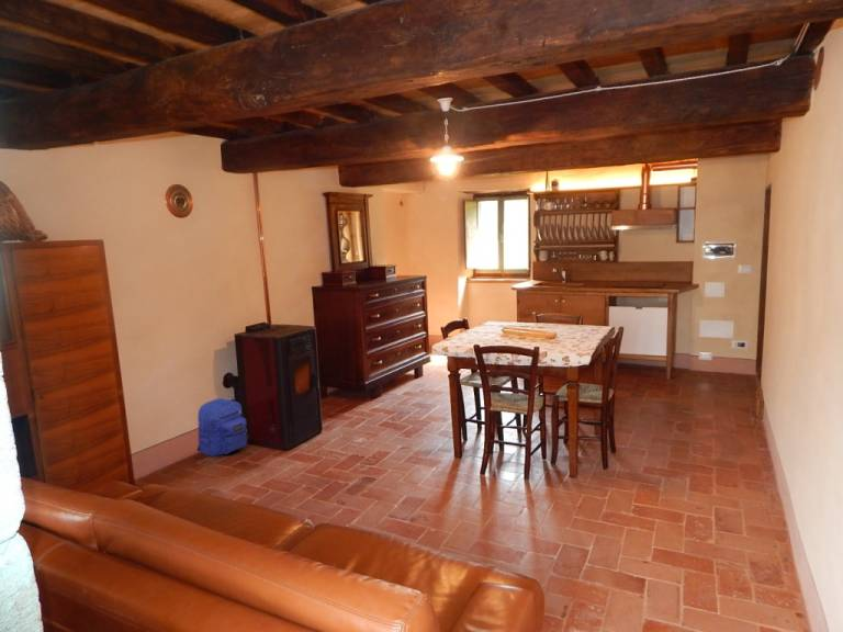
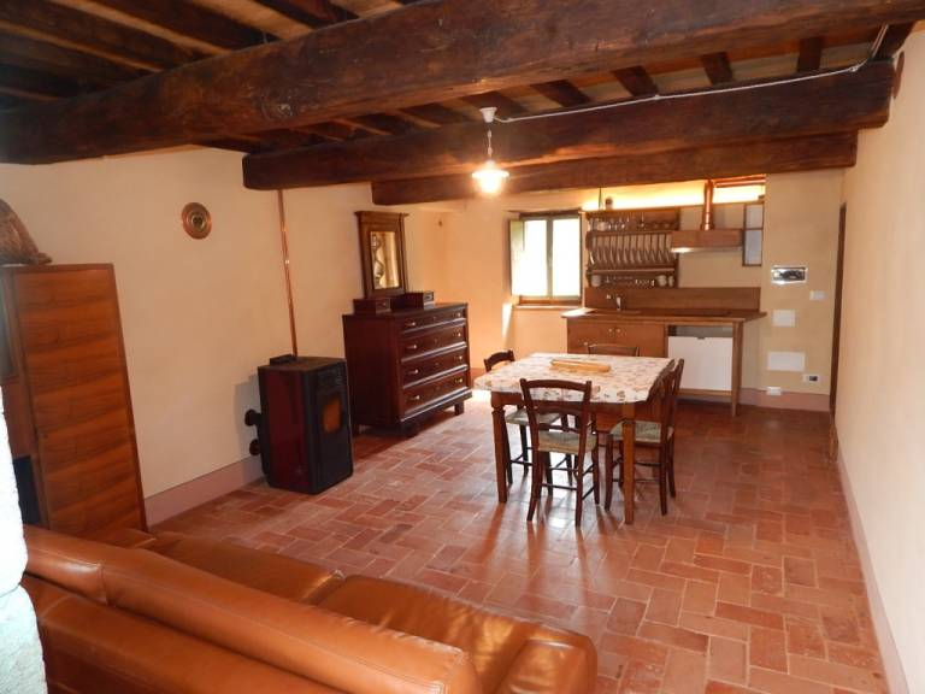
- backpack (225, 425)
